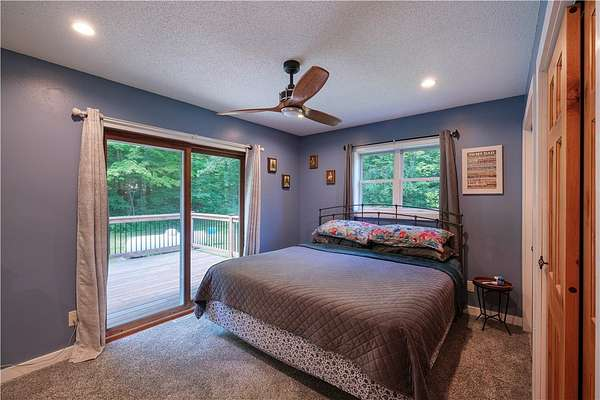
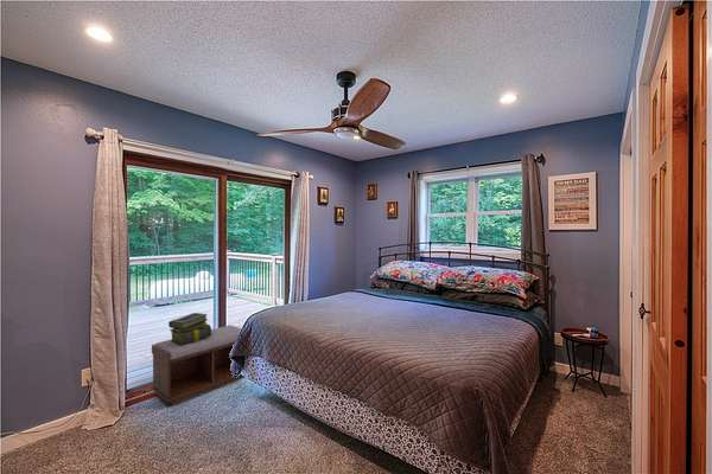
+ bench (204, 360)
+ stack of books (190, 327)
